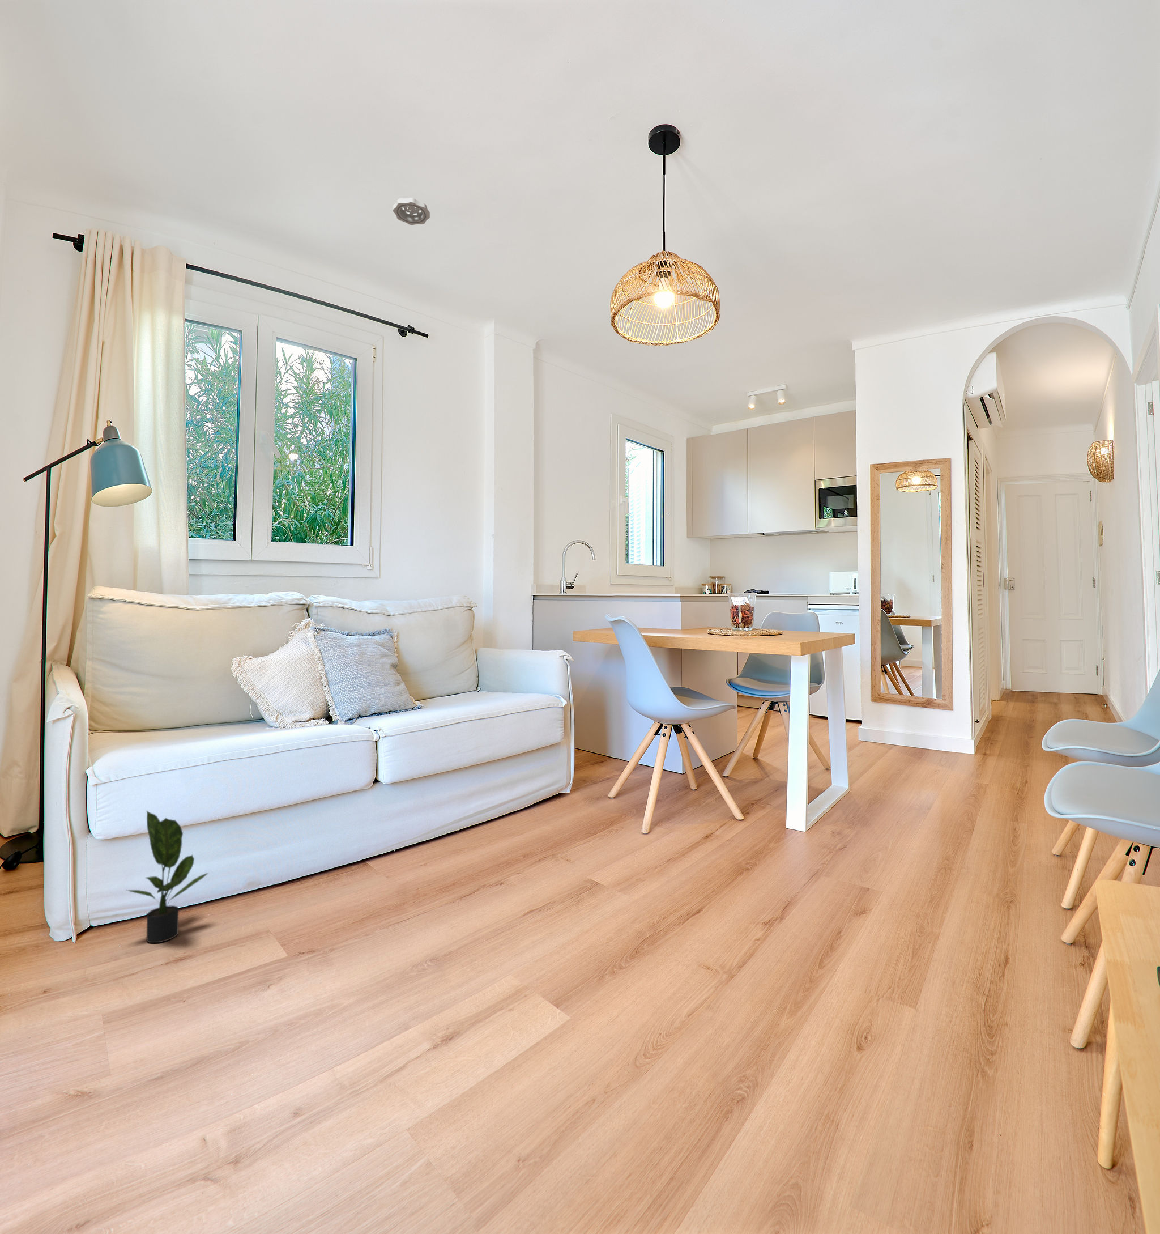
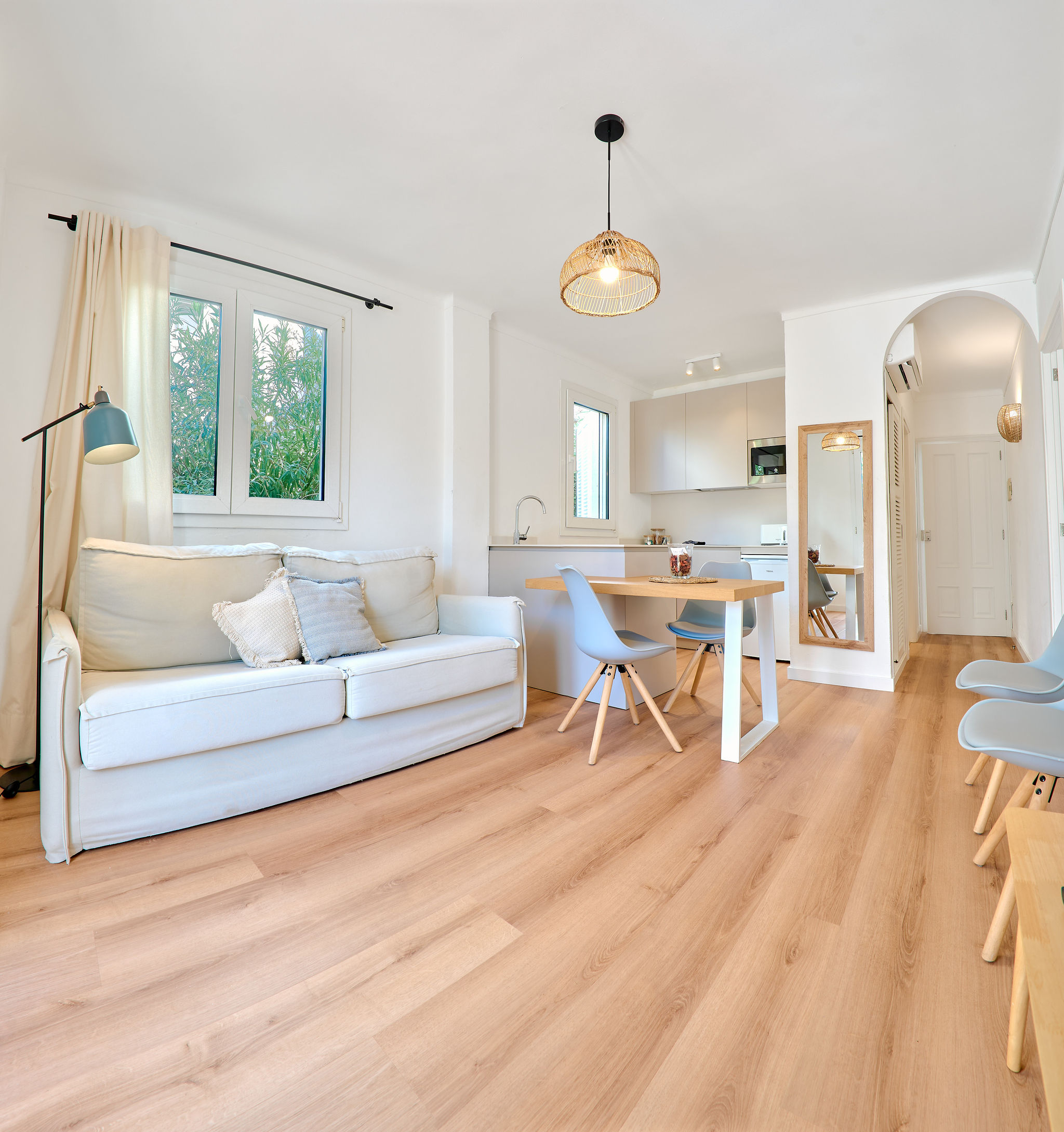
- potted plant (169, 874)
- smoke detector (411, 208)
